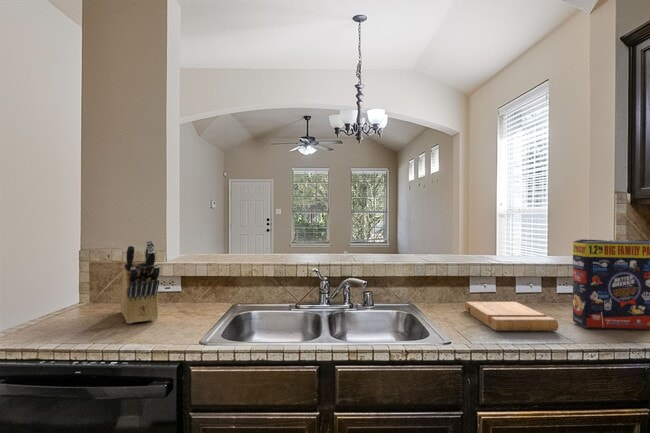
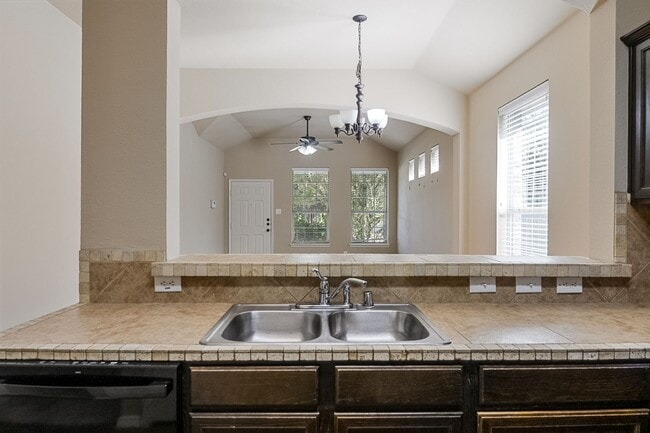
- cutting board (506, 314)
- cereal box (615, 282)
- knife block (139, 278)
